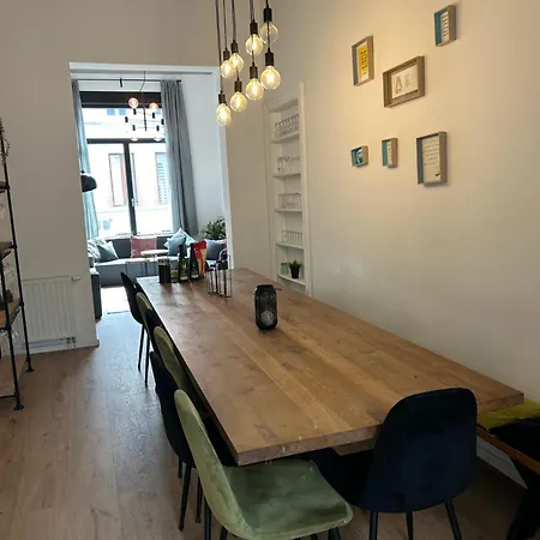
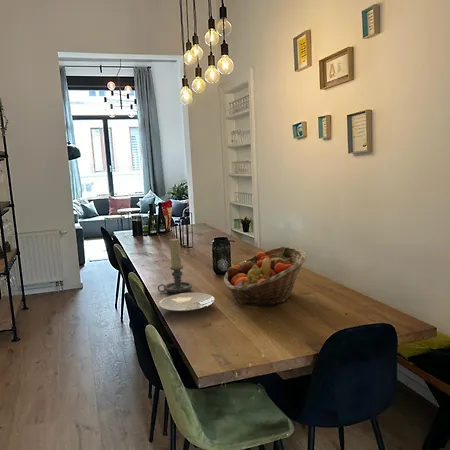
+ plate (187, 304)
+ fruit basket (264, 274)
+ candle holder (173, 264)
